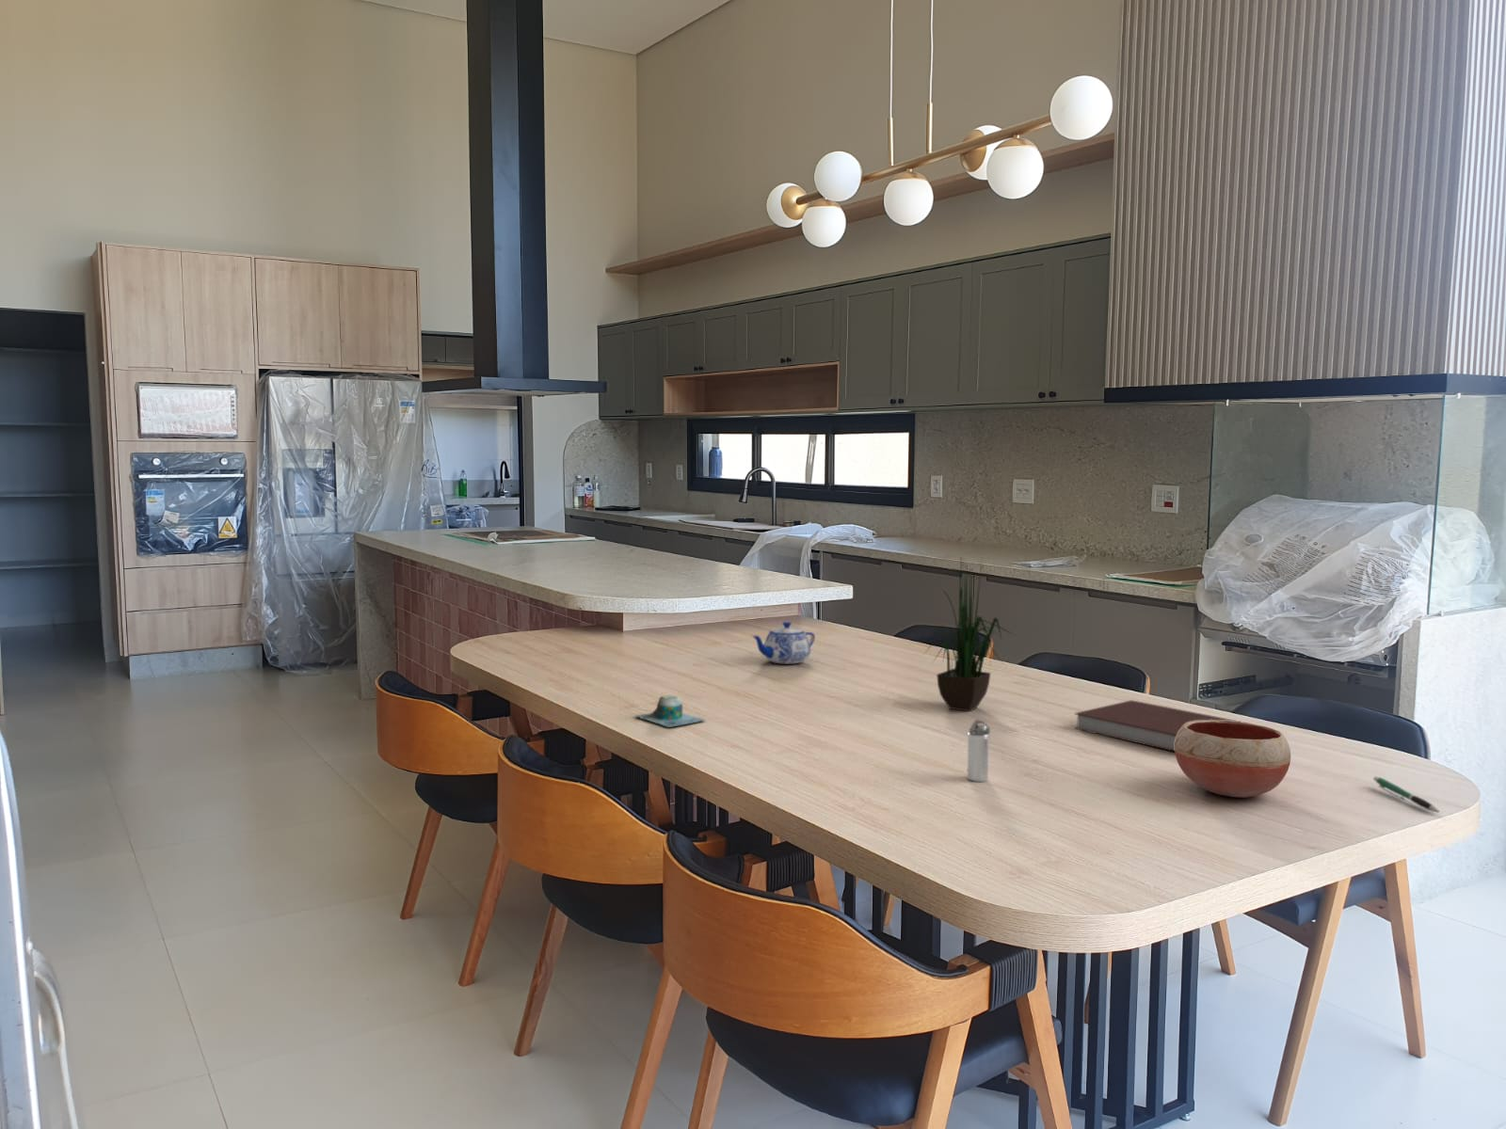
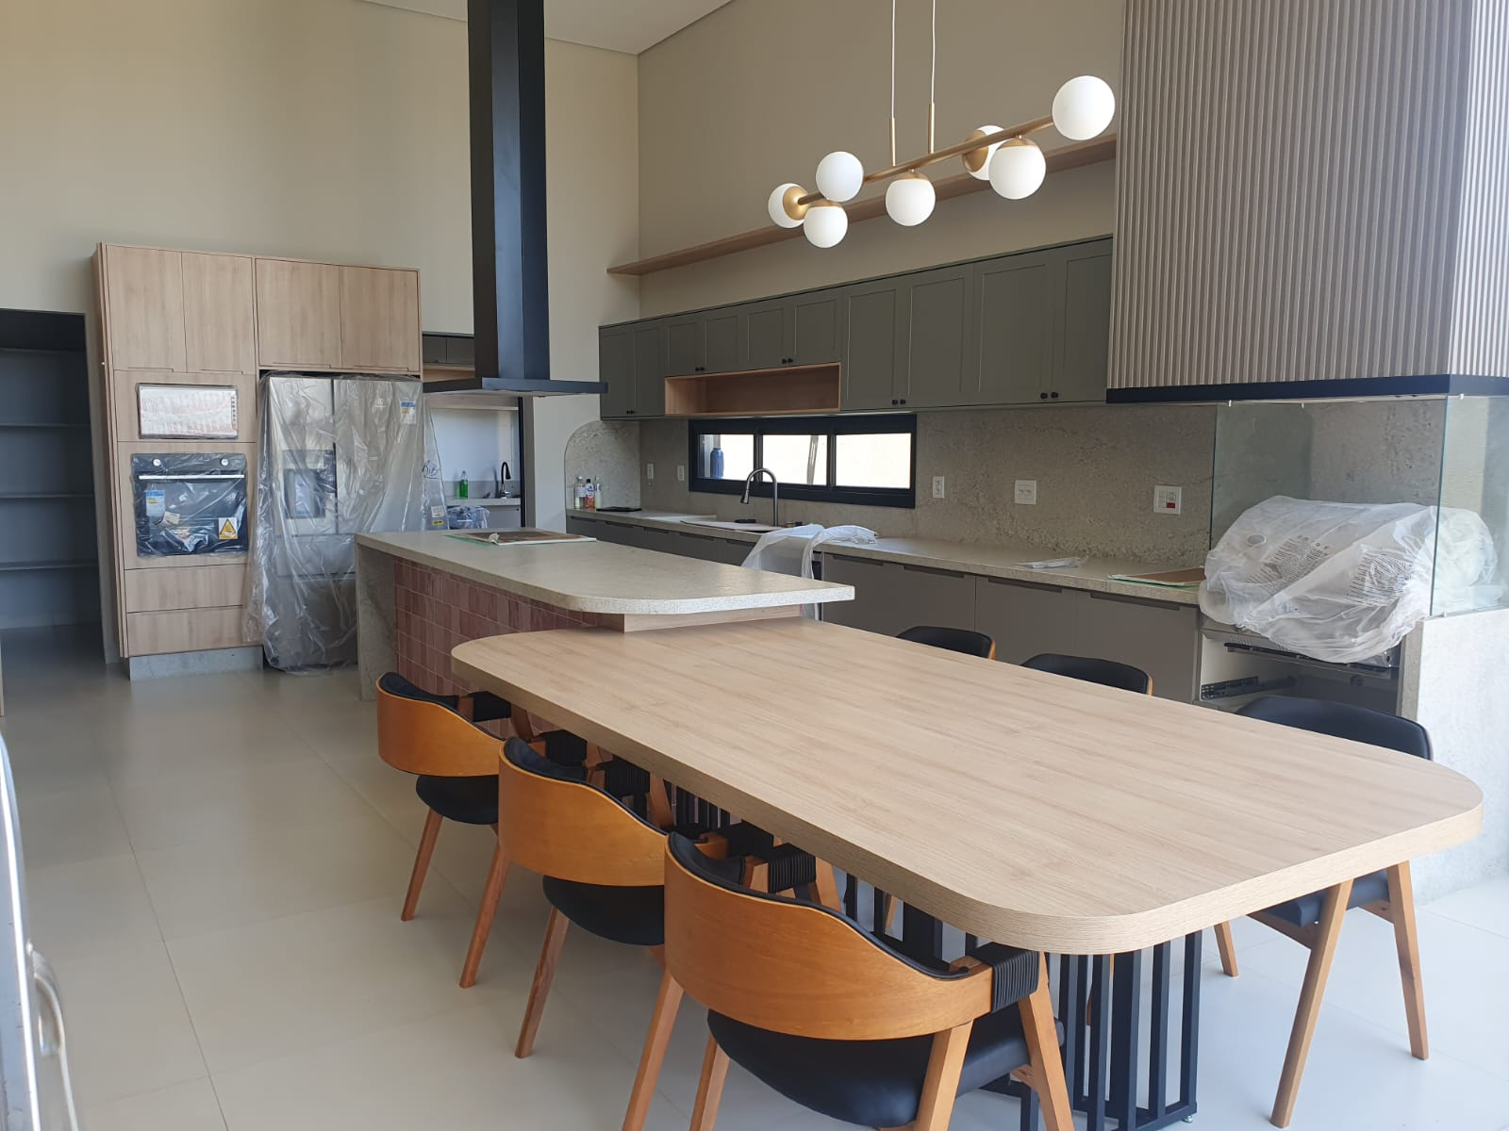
- teapot (783, 642)
- shaker (978, 751)
- potted plant (970, 624)
- mug (669, 708)
- bowl (1230, 759)
- pen (1404, 793)
- notebook (1161, 726)
